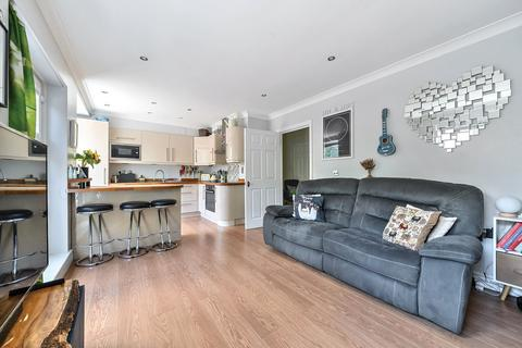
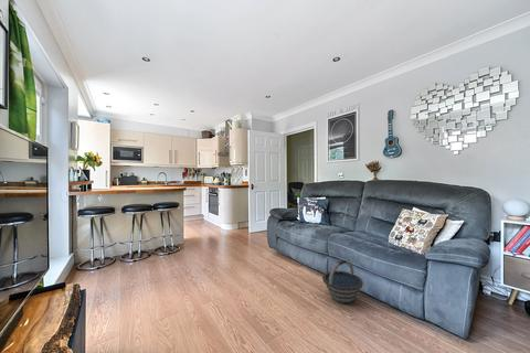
+ bucket (341, 279)
